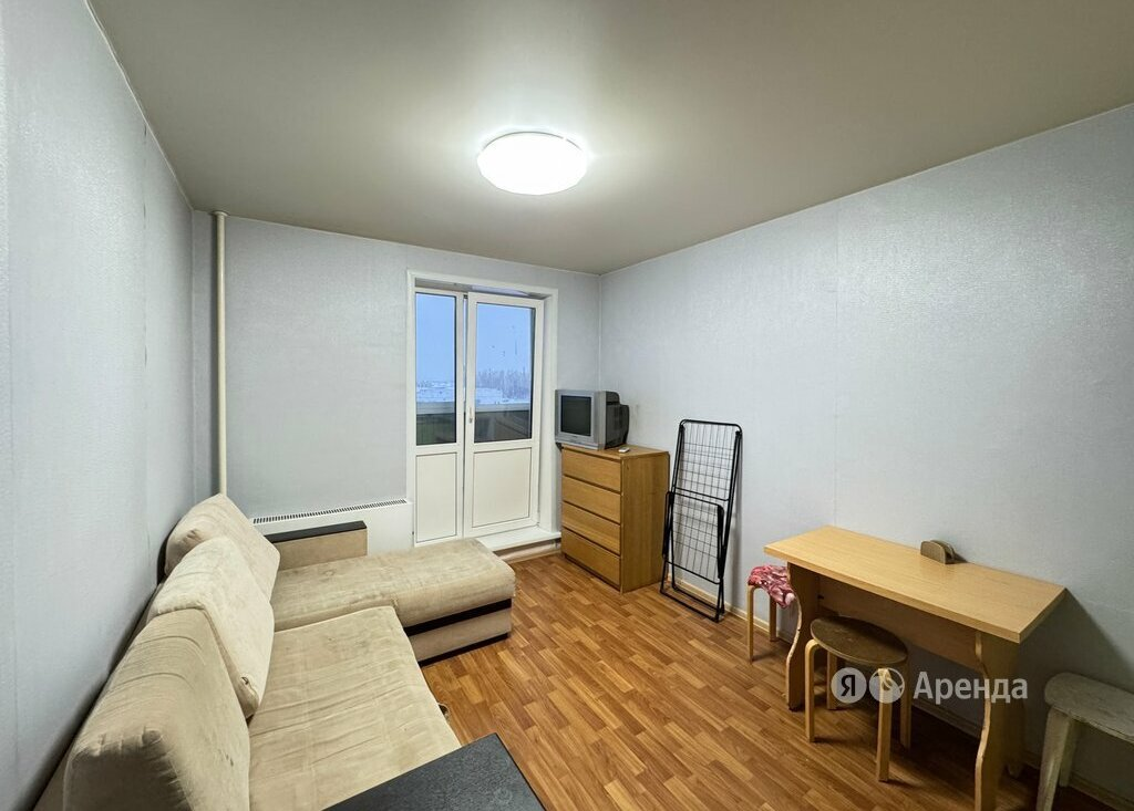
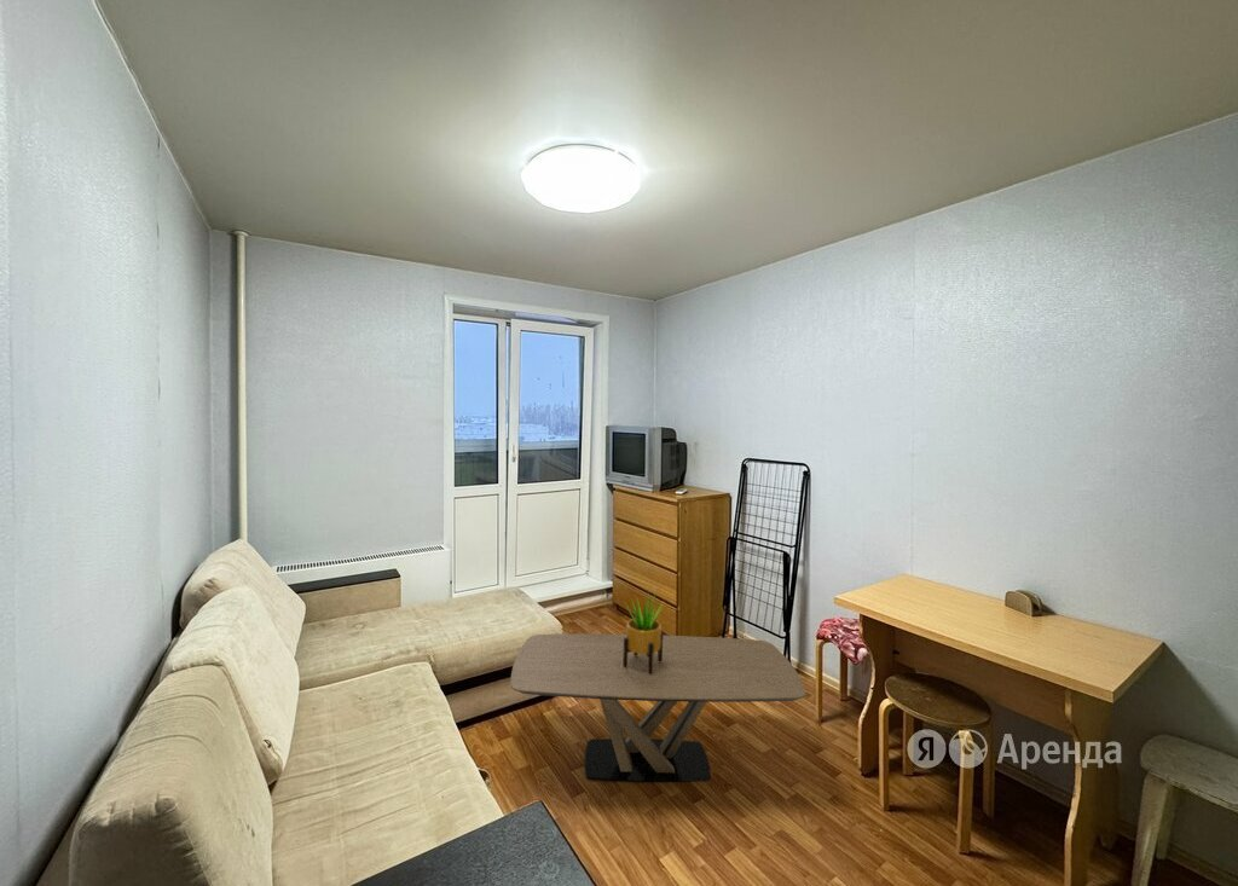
+ coffee table (652, 711)
+ potted plant (643, 629)
